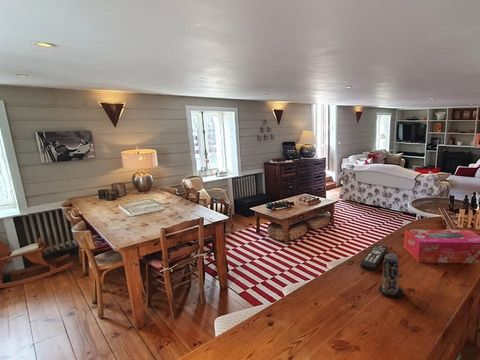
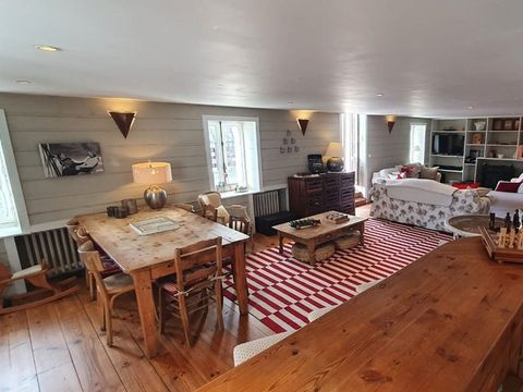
- candle (391, 274)
- remote control (374, 256)
- tissue box (444, 245)
